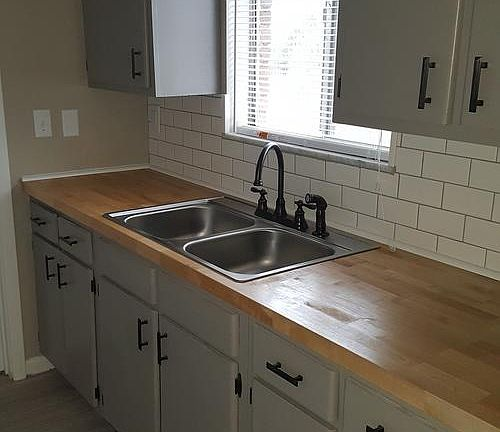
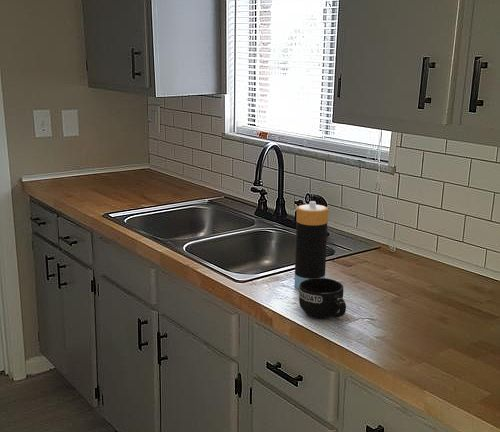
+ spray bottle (311, 244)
+ mug (324, 301)
